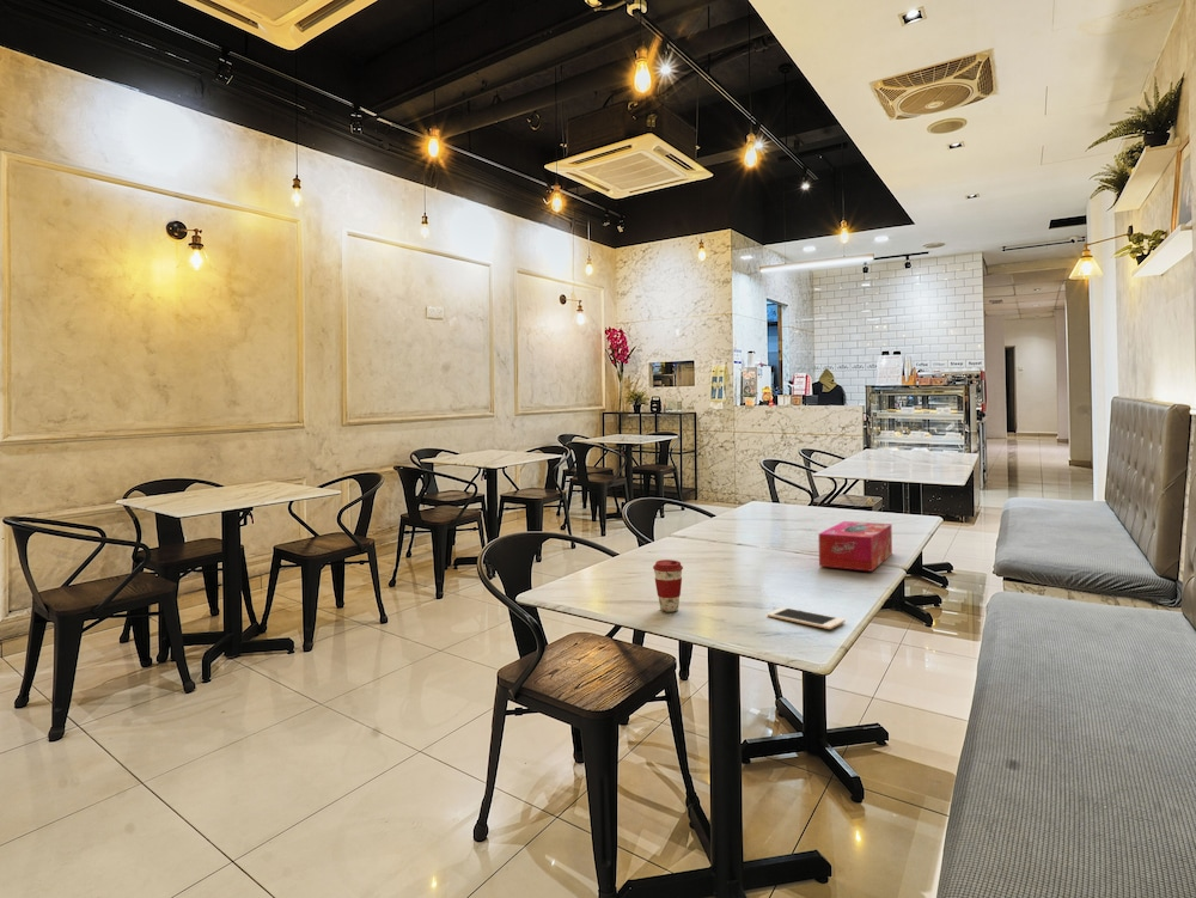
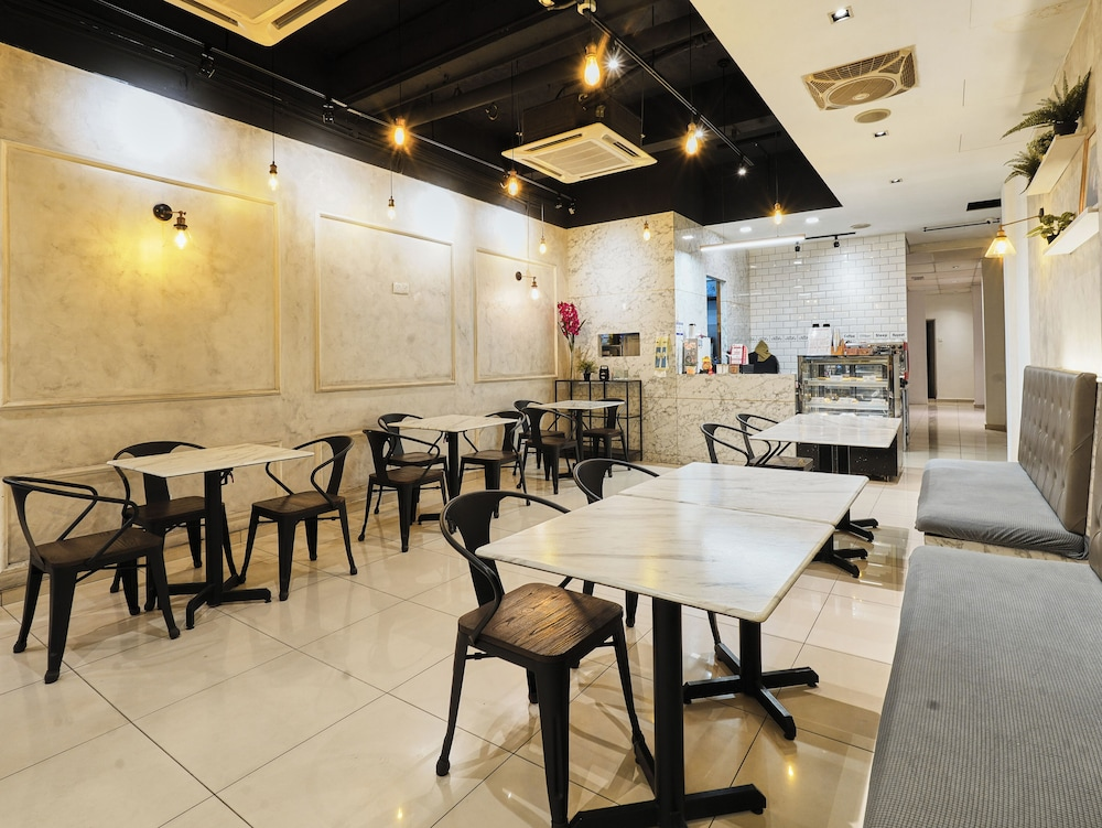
- cell phone (805, 617)
- tissue box (856, 544)
- coffee cup (667, 585)
